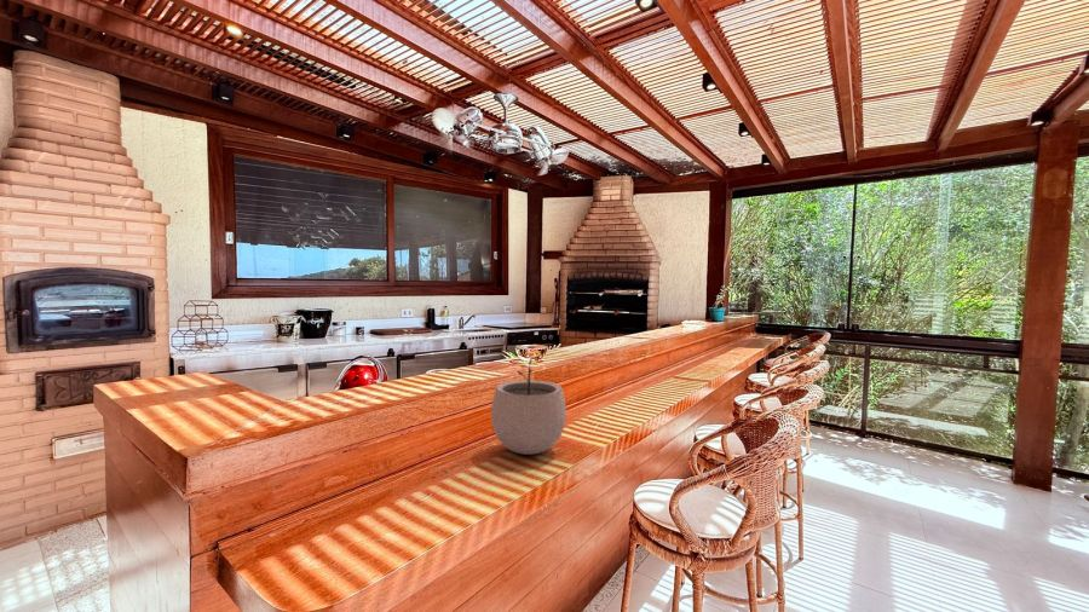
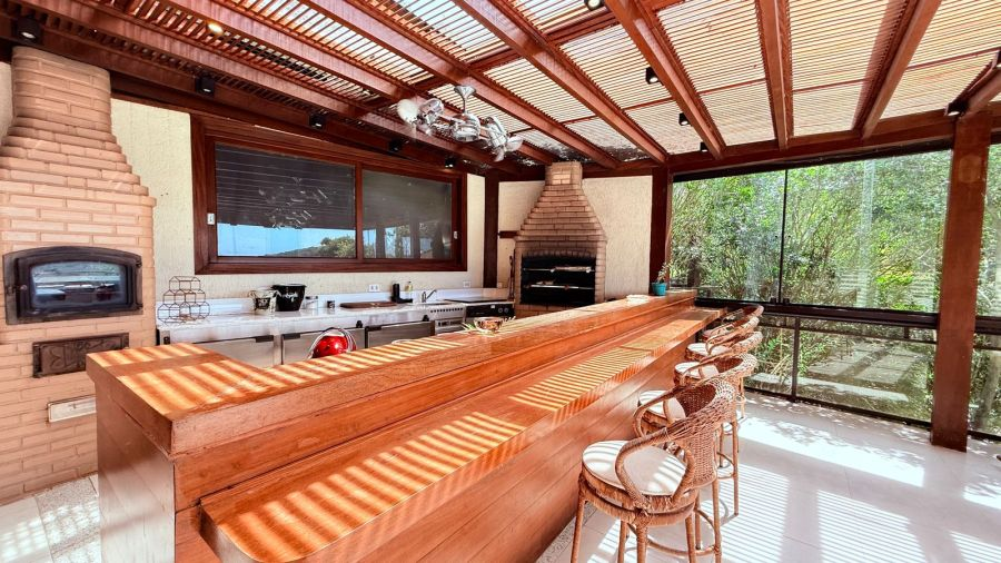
- plant pot (529, 404)
